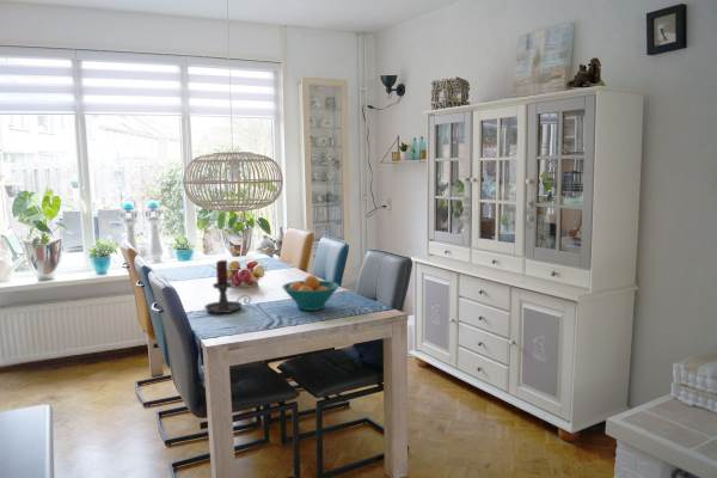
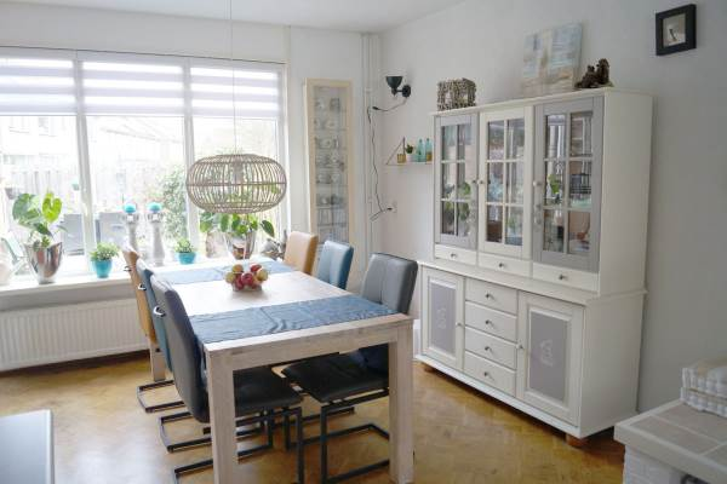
- candle holder (227, 283)
- fruit bowl (311, 290)
